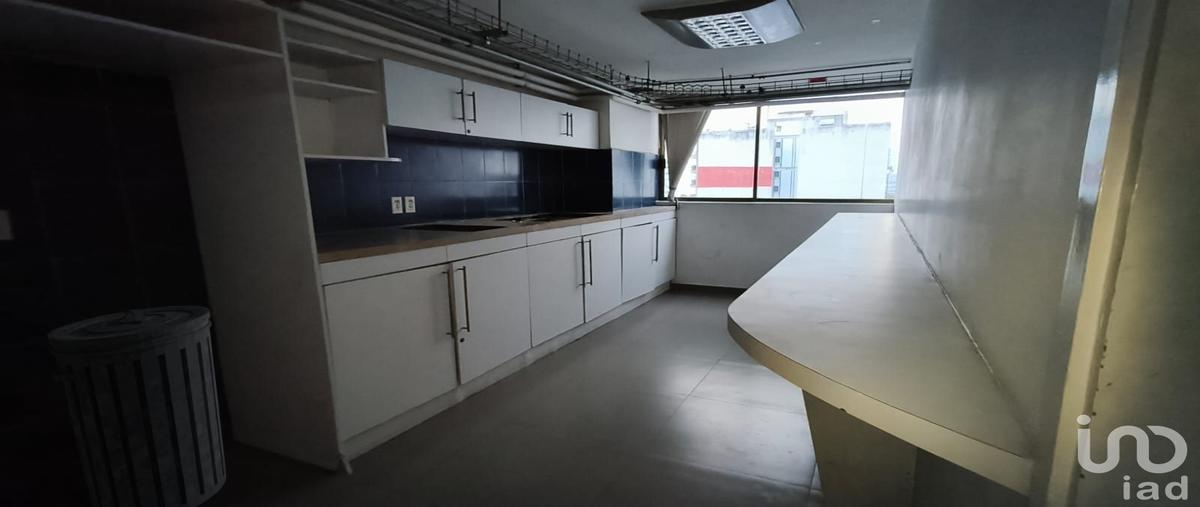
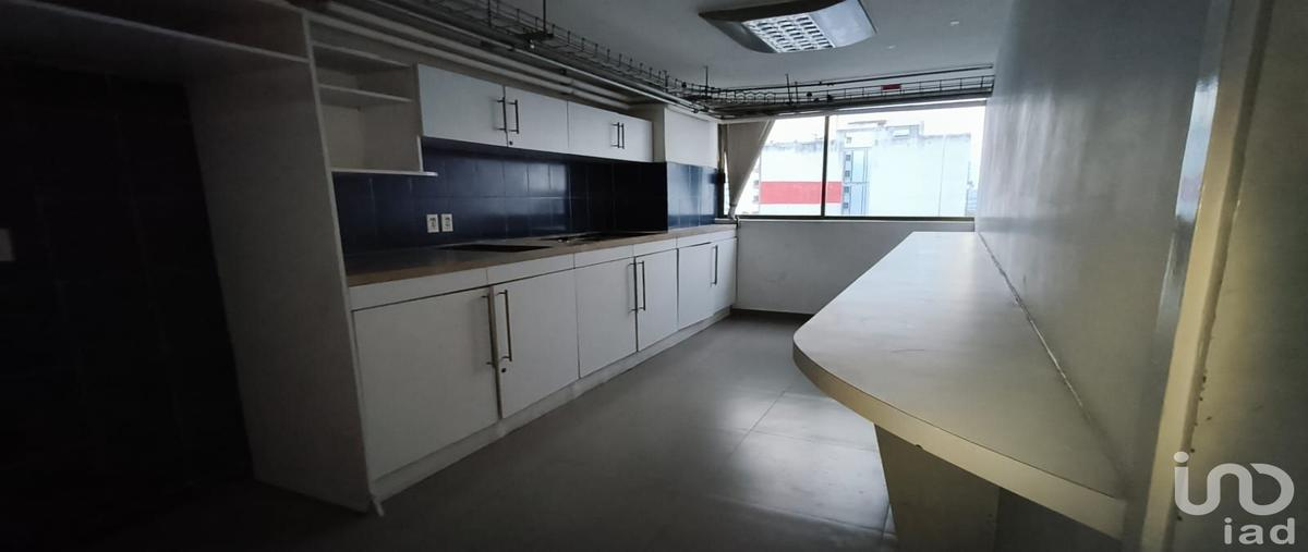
- trash can (149, 406)
